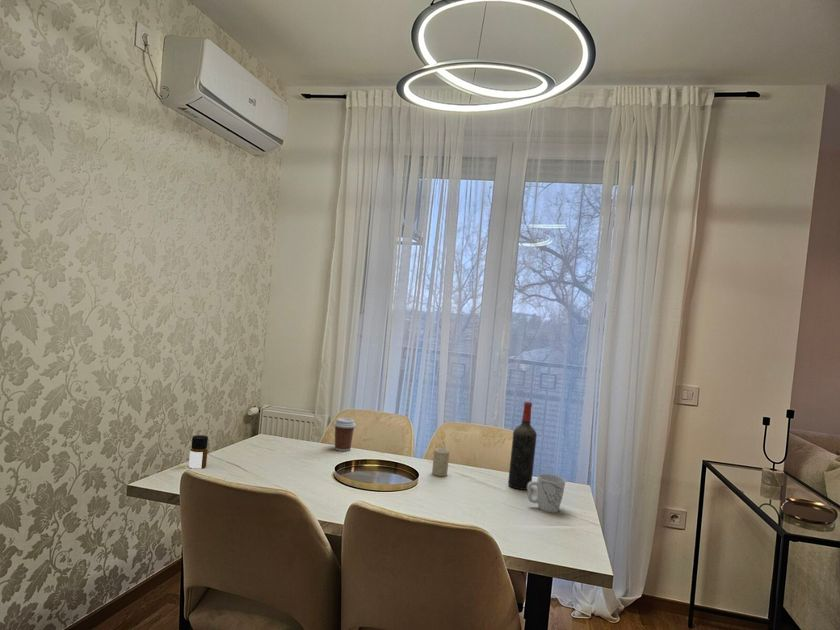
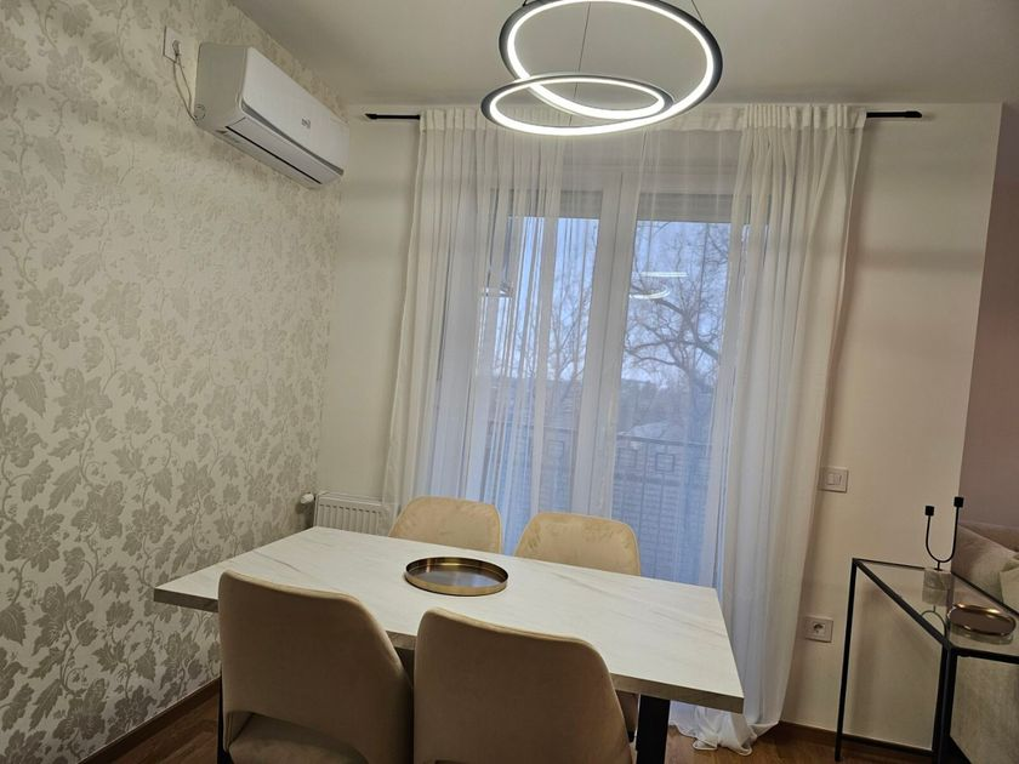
- coffee cup (343, 434)
- mug (545, 493)
- wine bottle (523, 444)
- candle (440, 460)
- bottle (198, 451)
